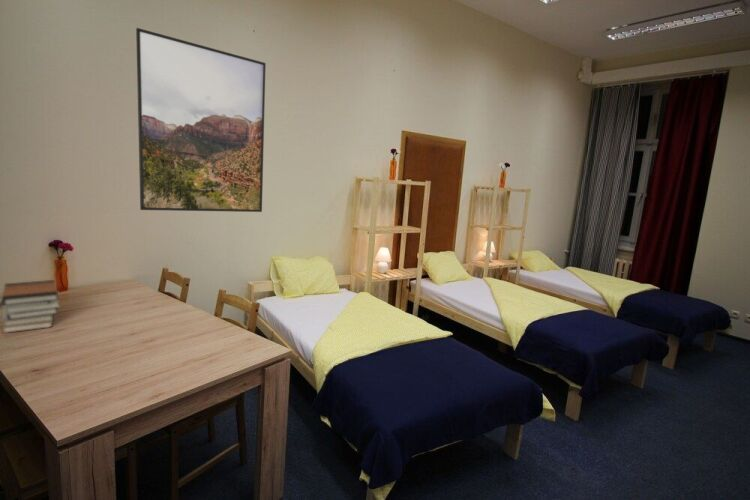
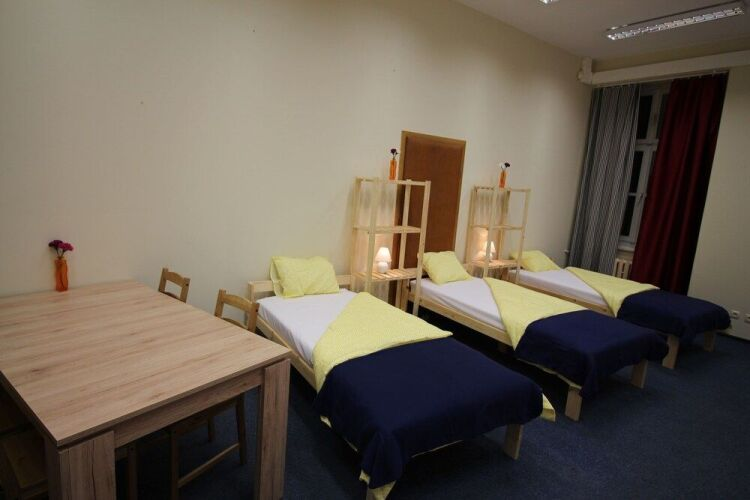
- book stack (30, 304)
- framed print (206, 131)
